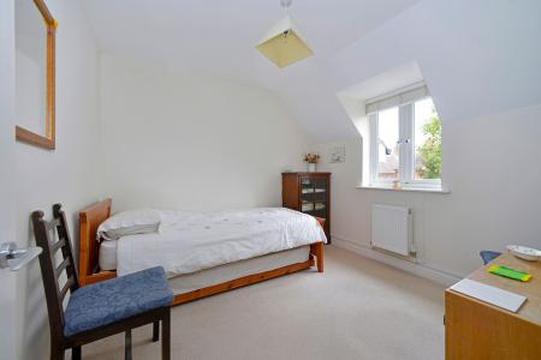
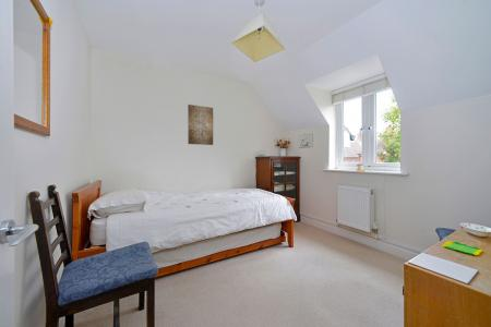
+ wall art (201, 125)
